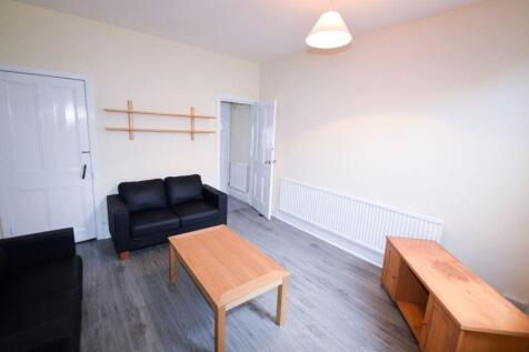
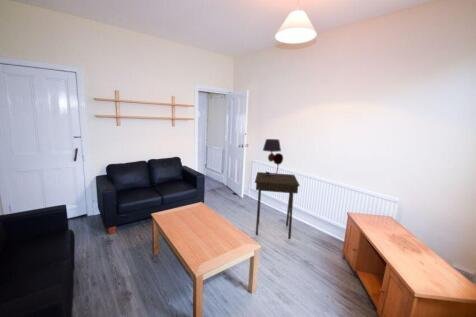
+ side table (274, 191)
+ table lamp (272, 157)
